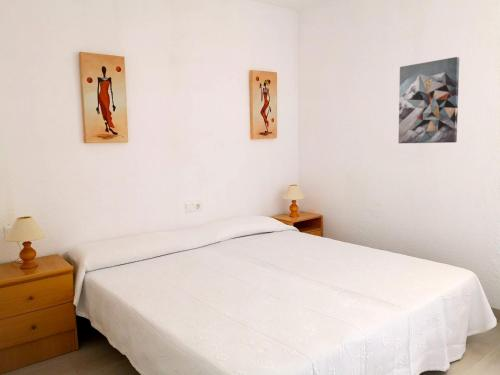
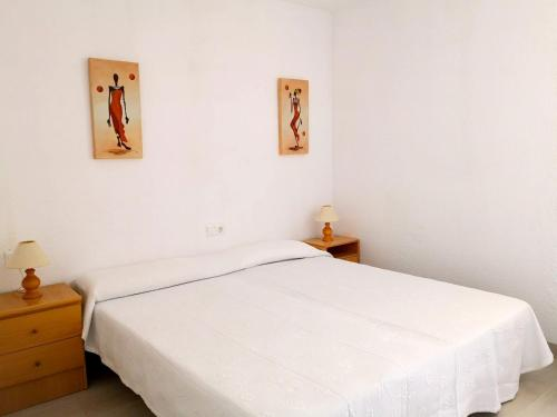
- wall art (427, 103)
